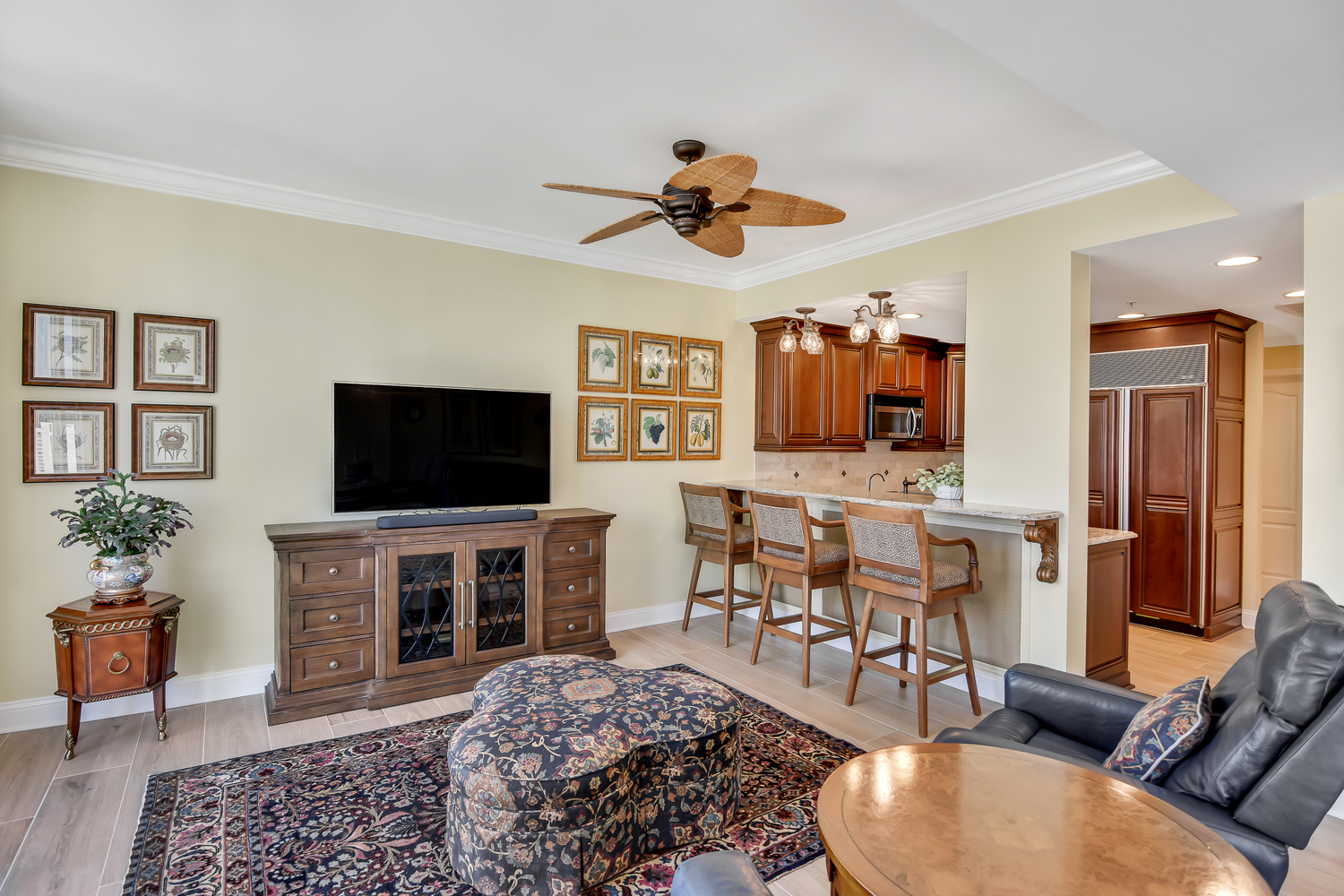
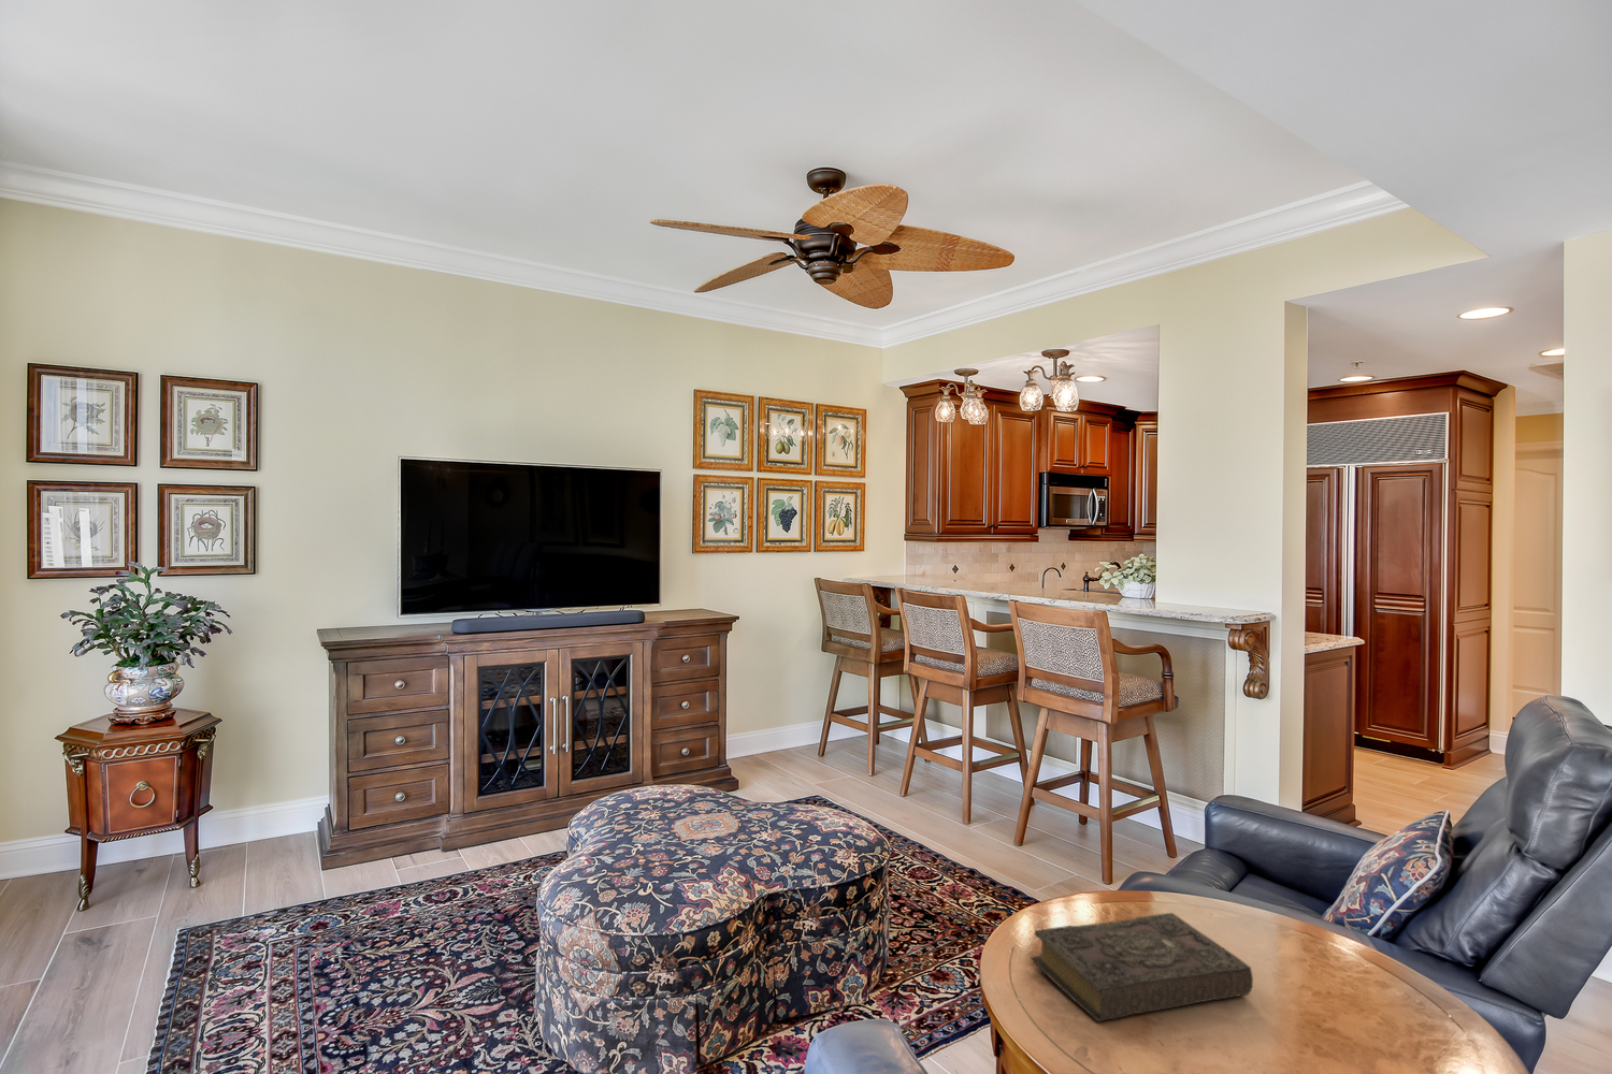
+ book (1137, 963)
